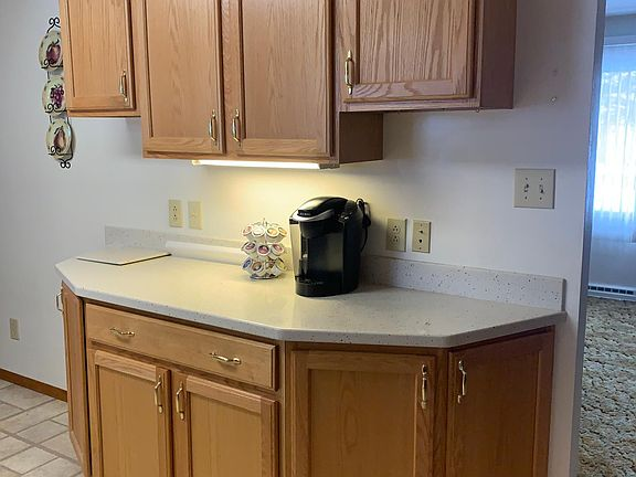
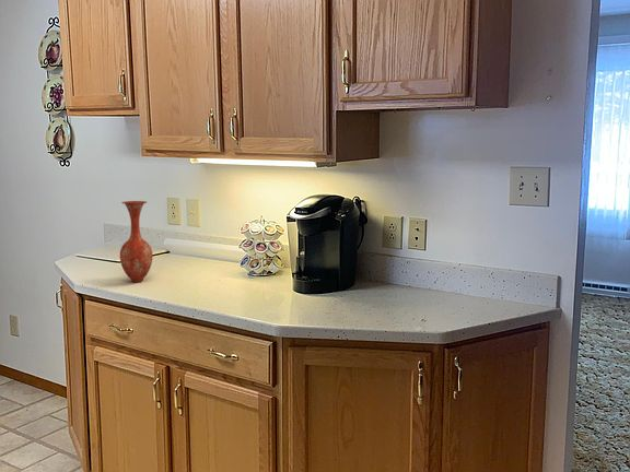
+ vase (136, 241)
